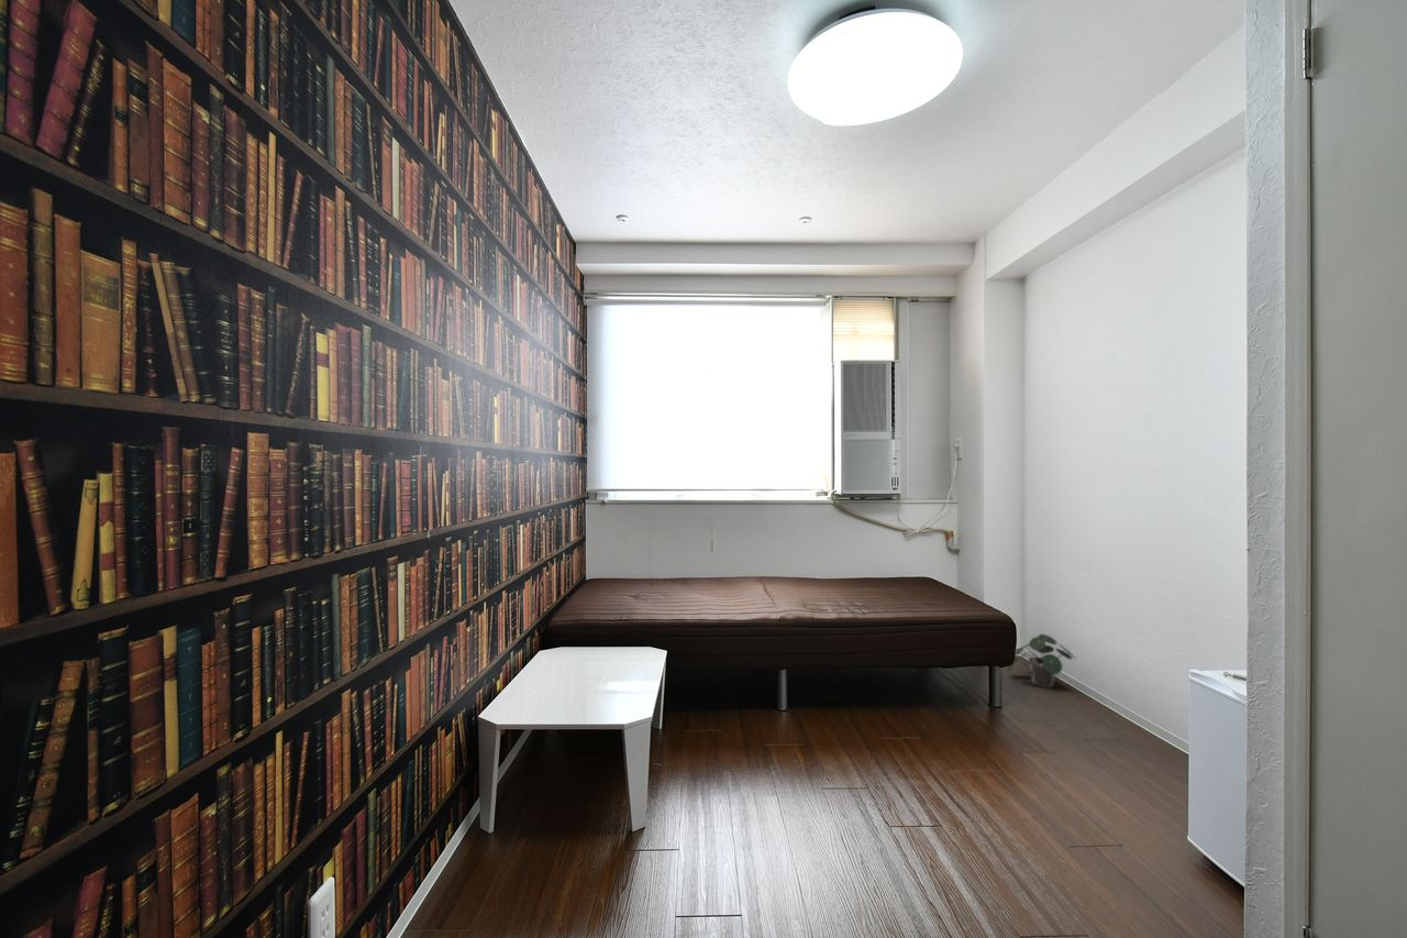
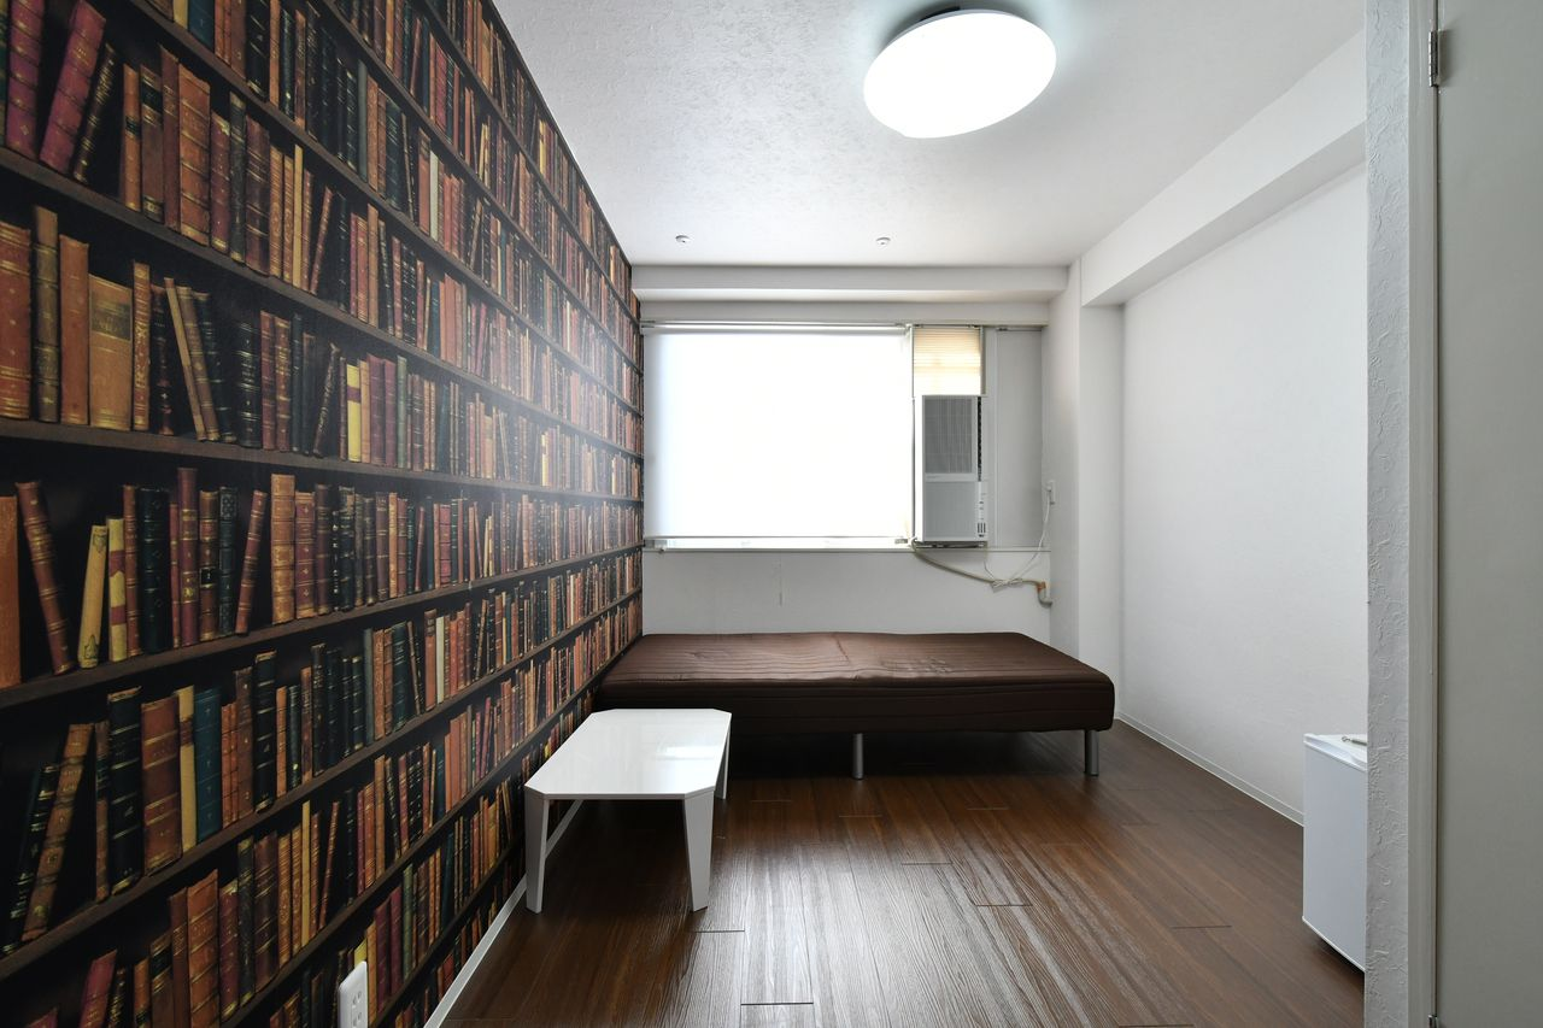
- potted plant (1041, 659)
